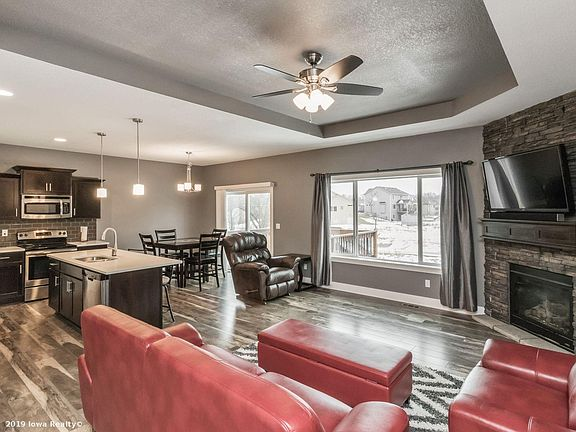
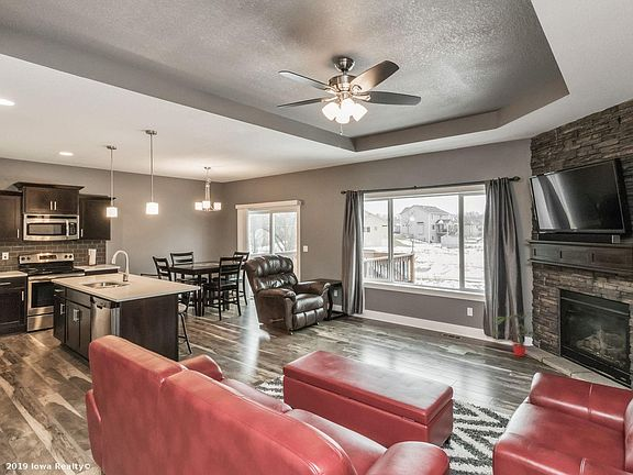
+ potted plant (515, 333)
